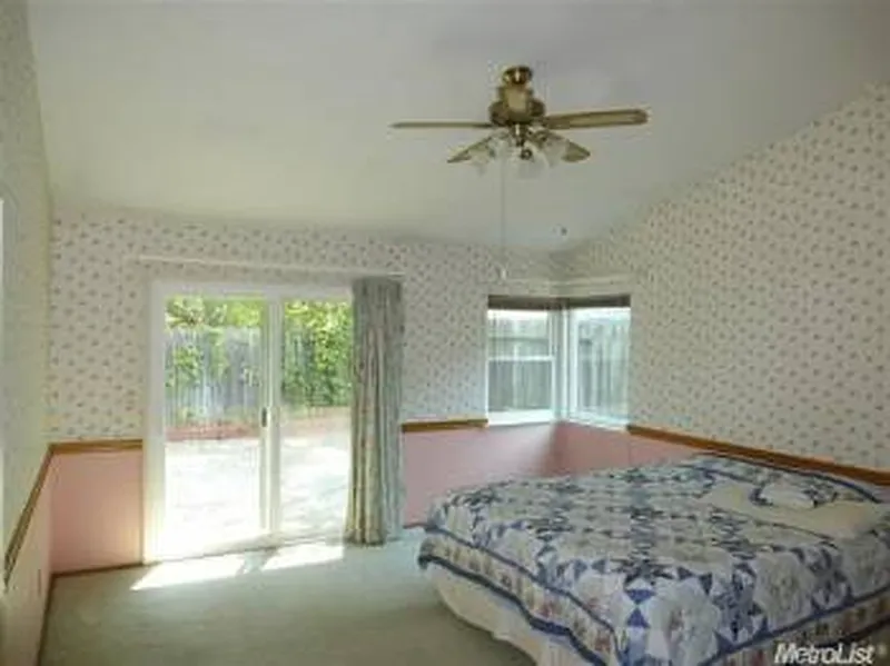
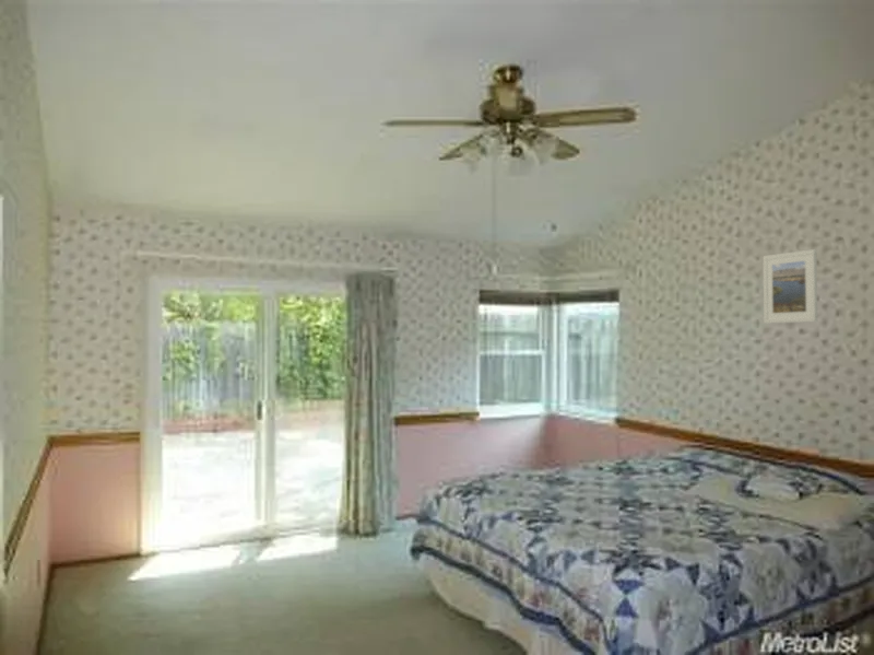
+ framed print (789, 288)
